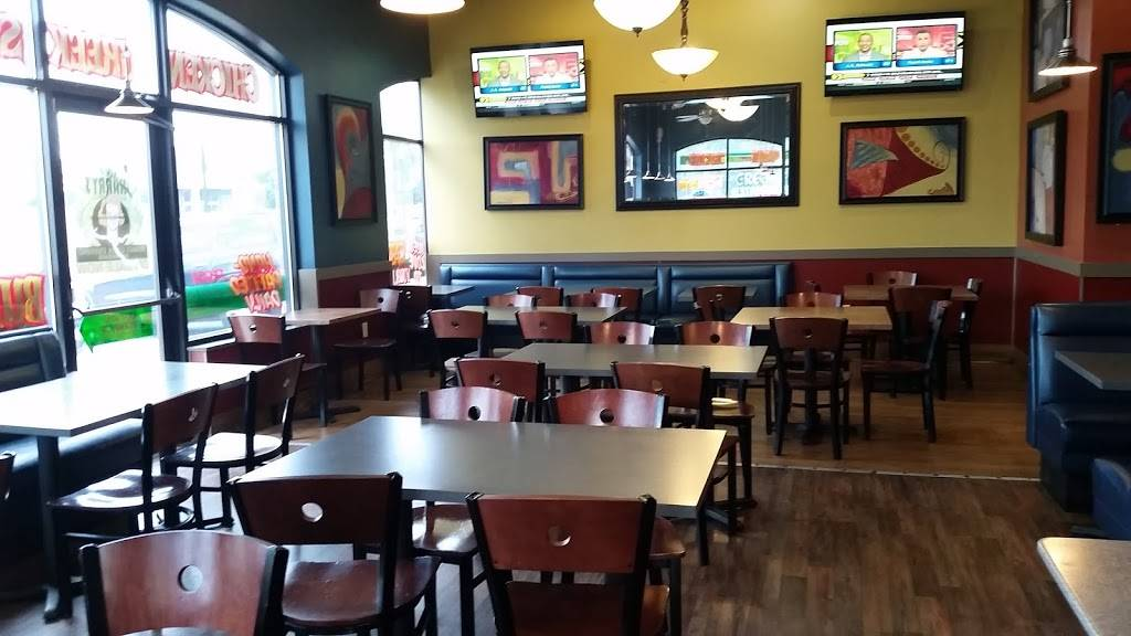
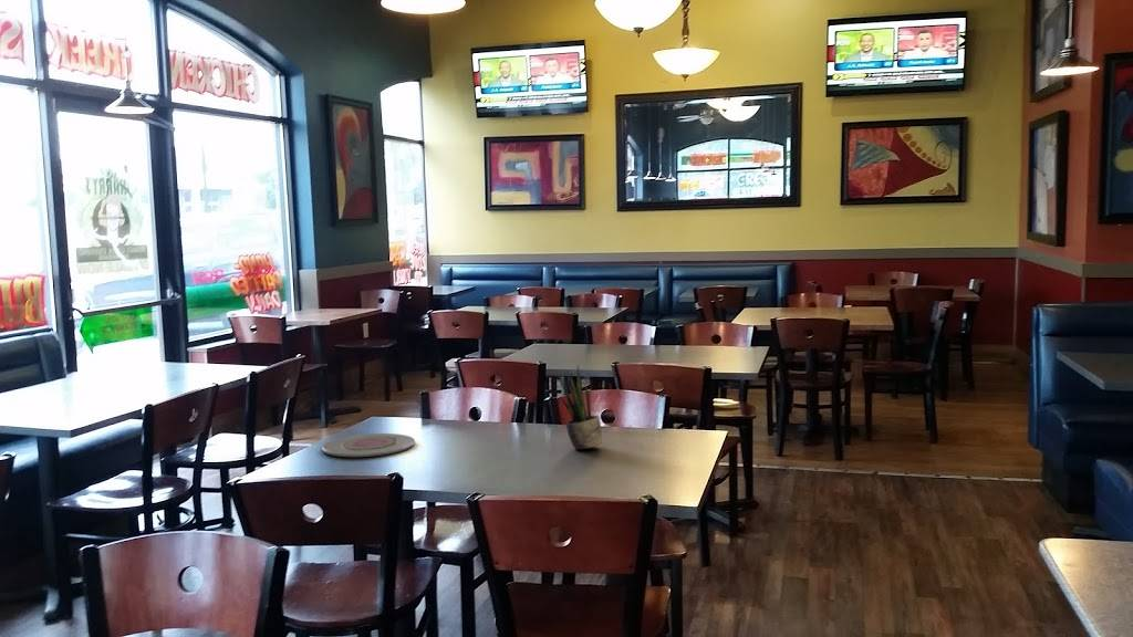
+ plate (368, 443)
+ potted plant (579, 406)
